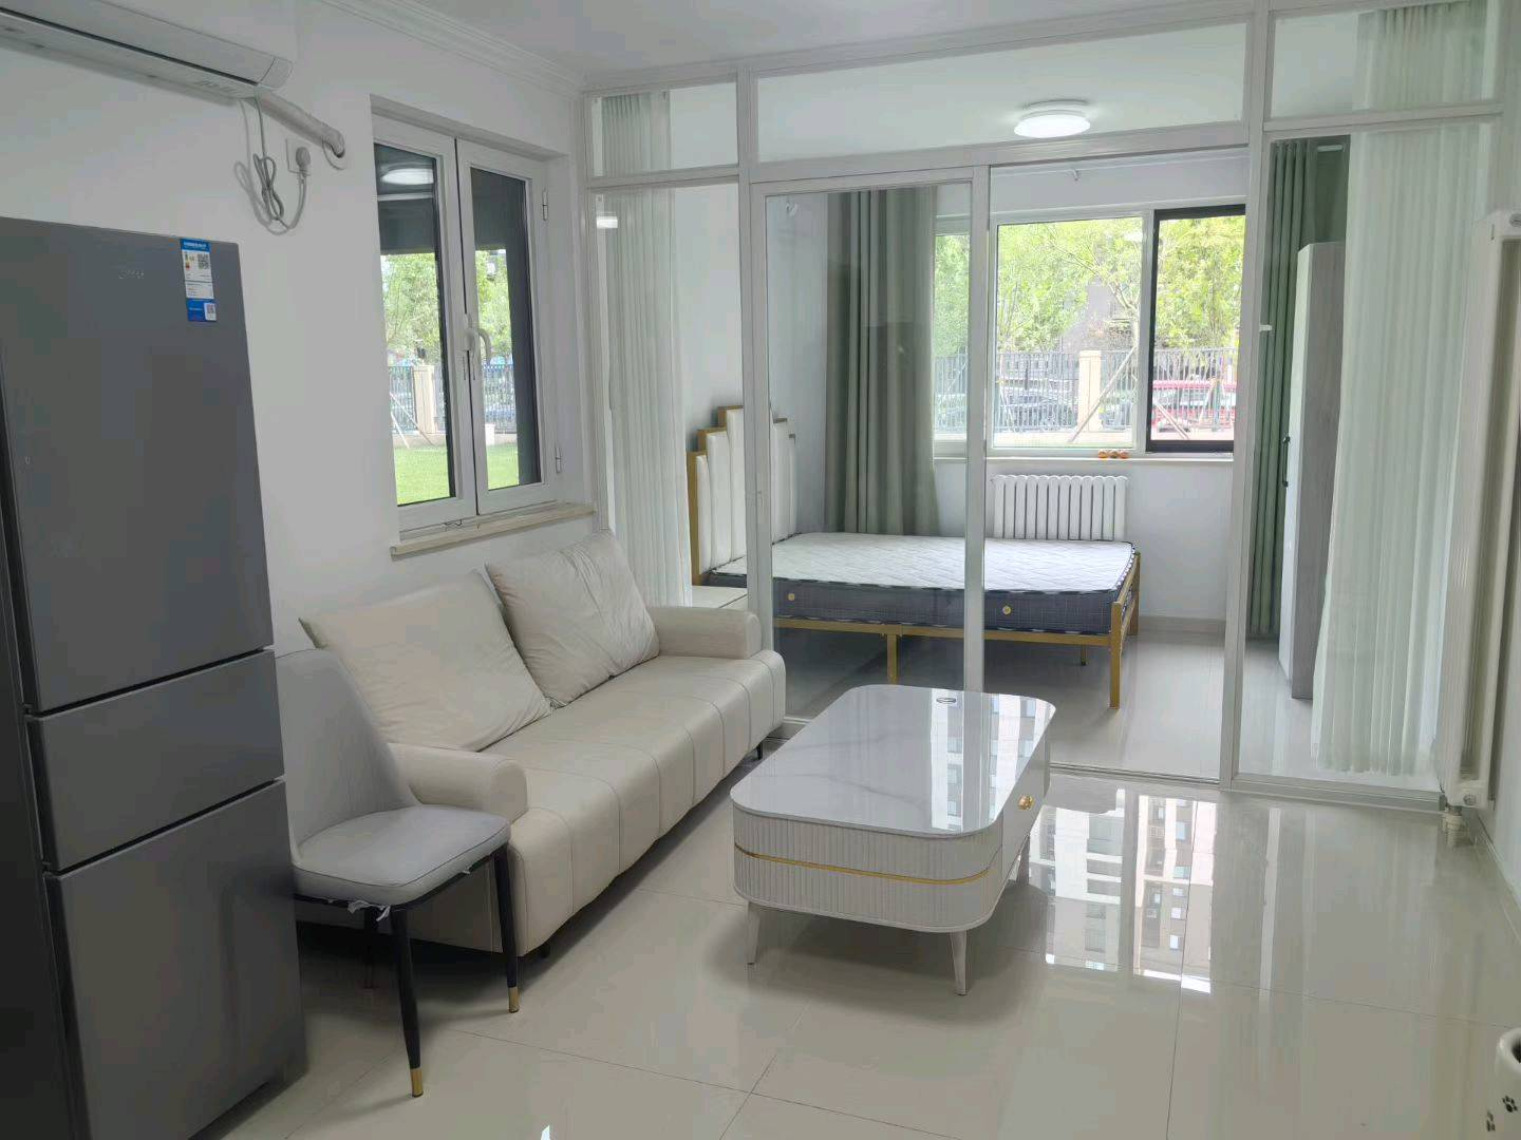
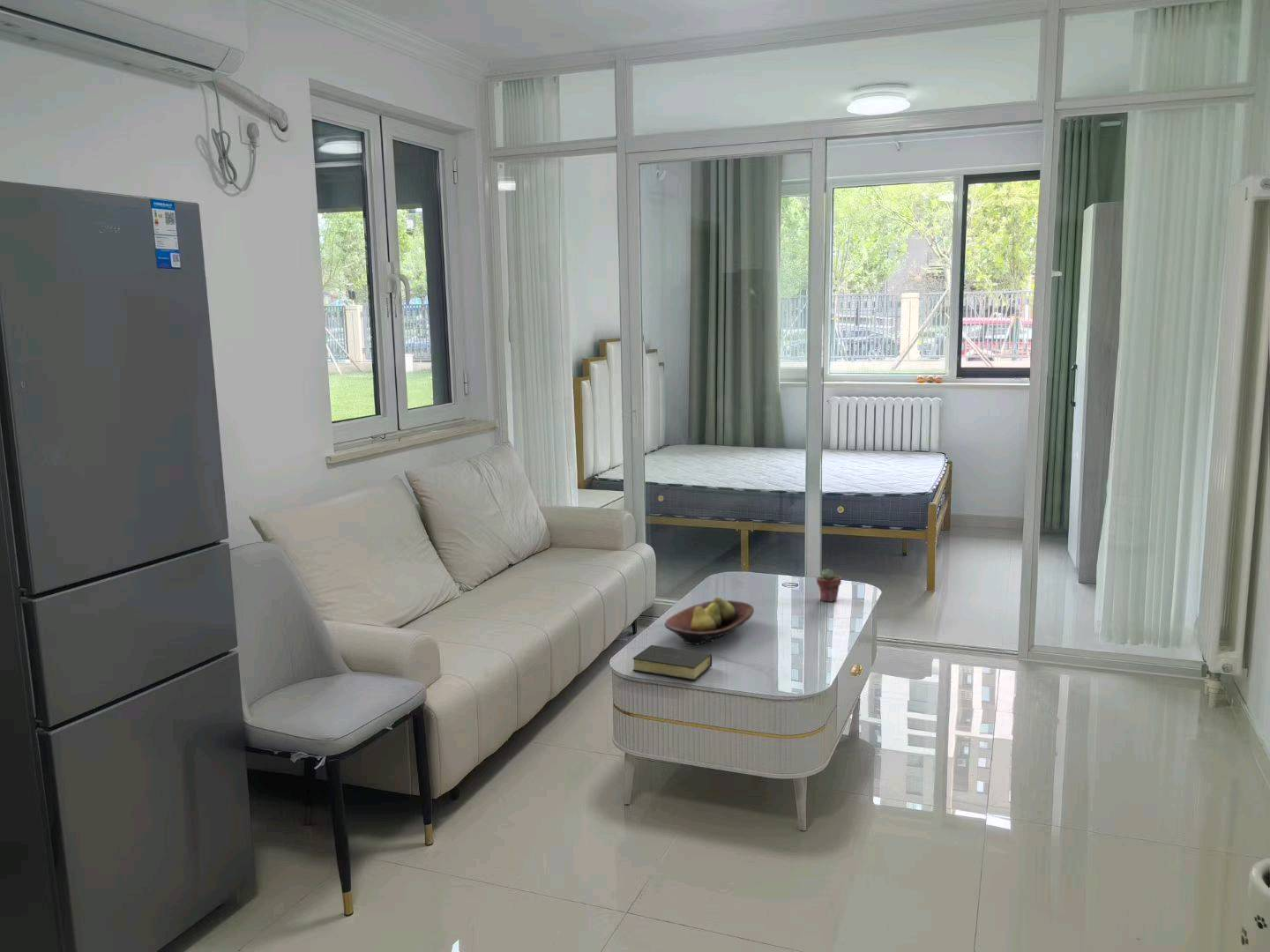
+ bible (665, 661)
+ fruit bowl (710, 617)
+ potted succulent (828, 584)
